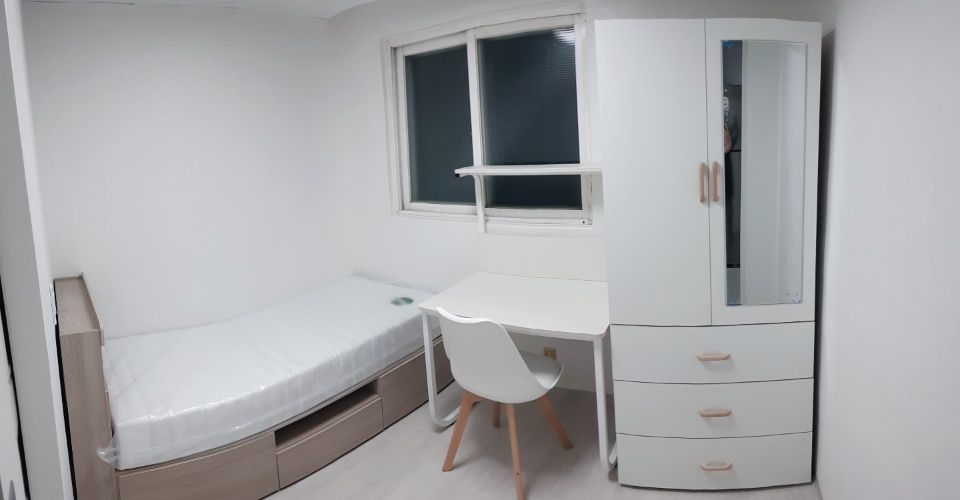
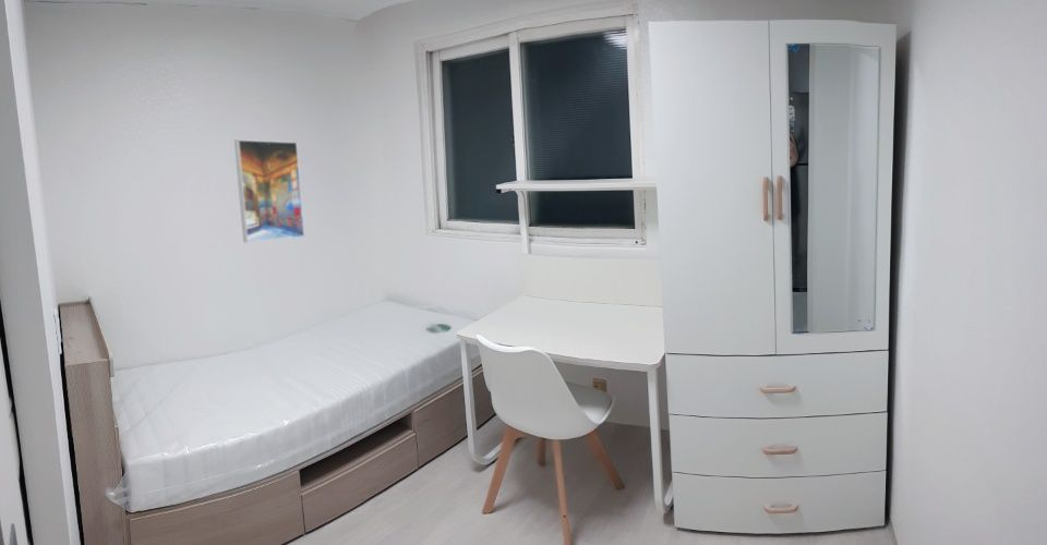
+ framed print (270, 190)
